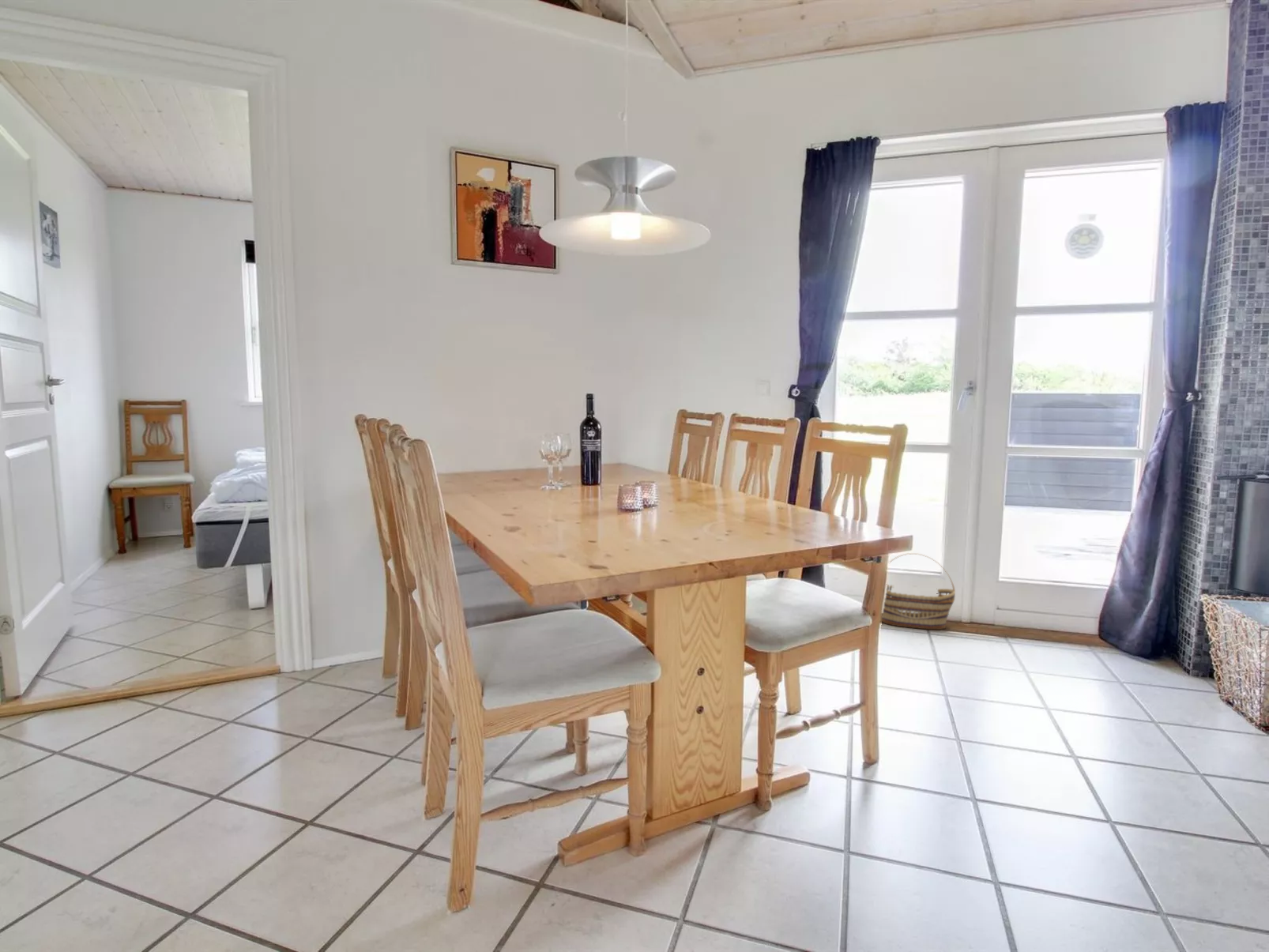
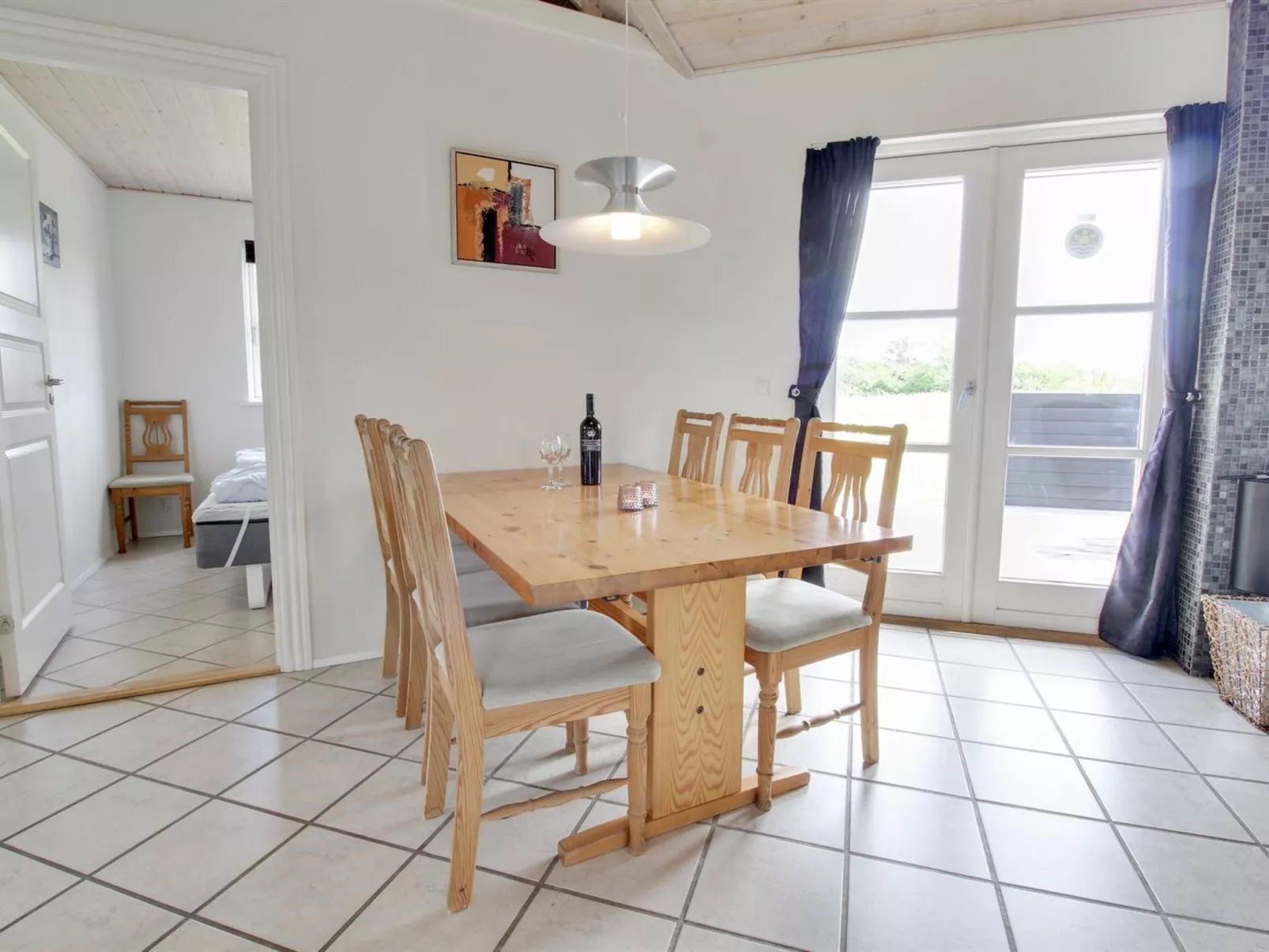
- basket (914, 595)
